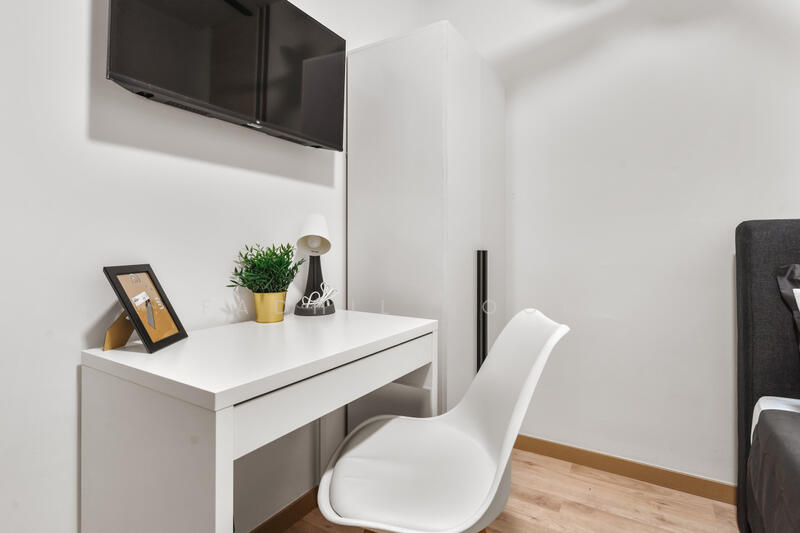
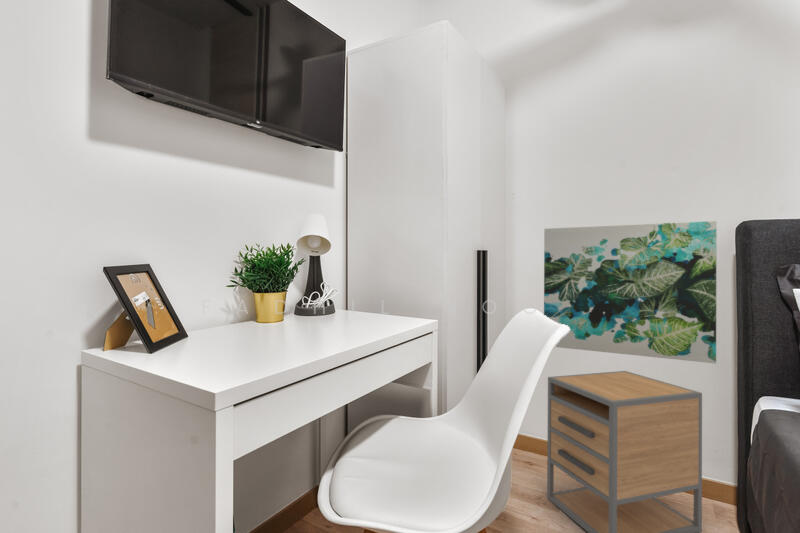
+ nightstand (619, 449)
+ wall art (622, 289)
